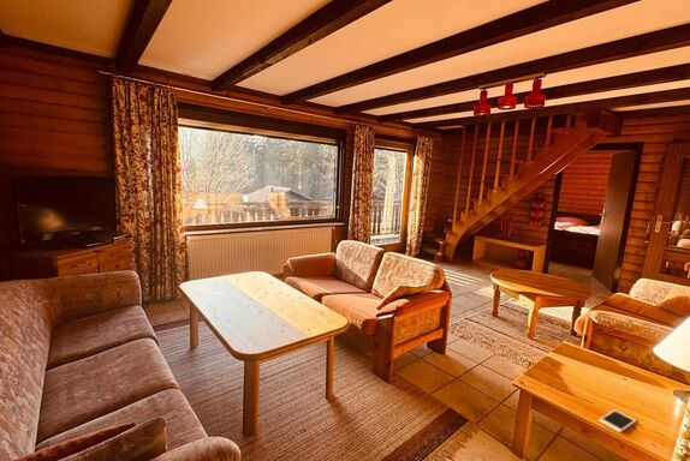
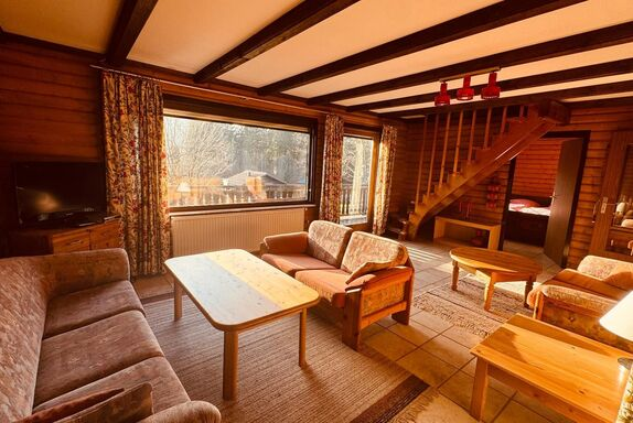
- cell phone (617, 420)
